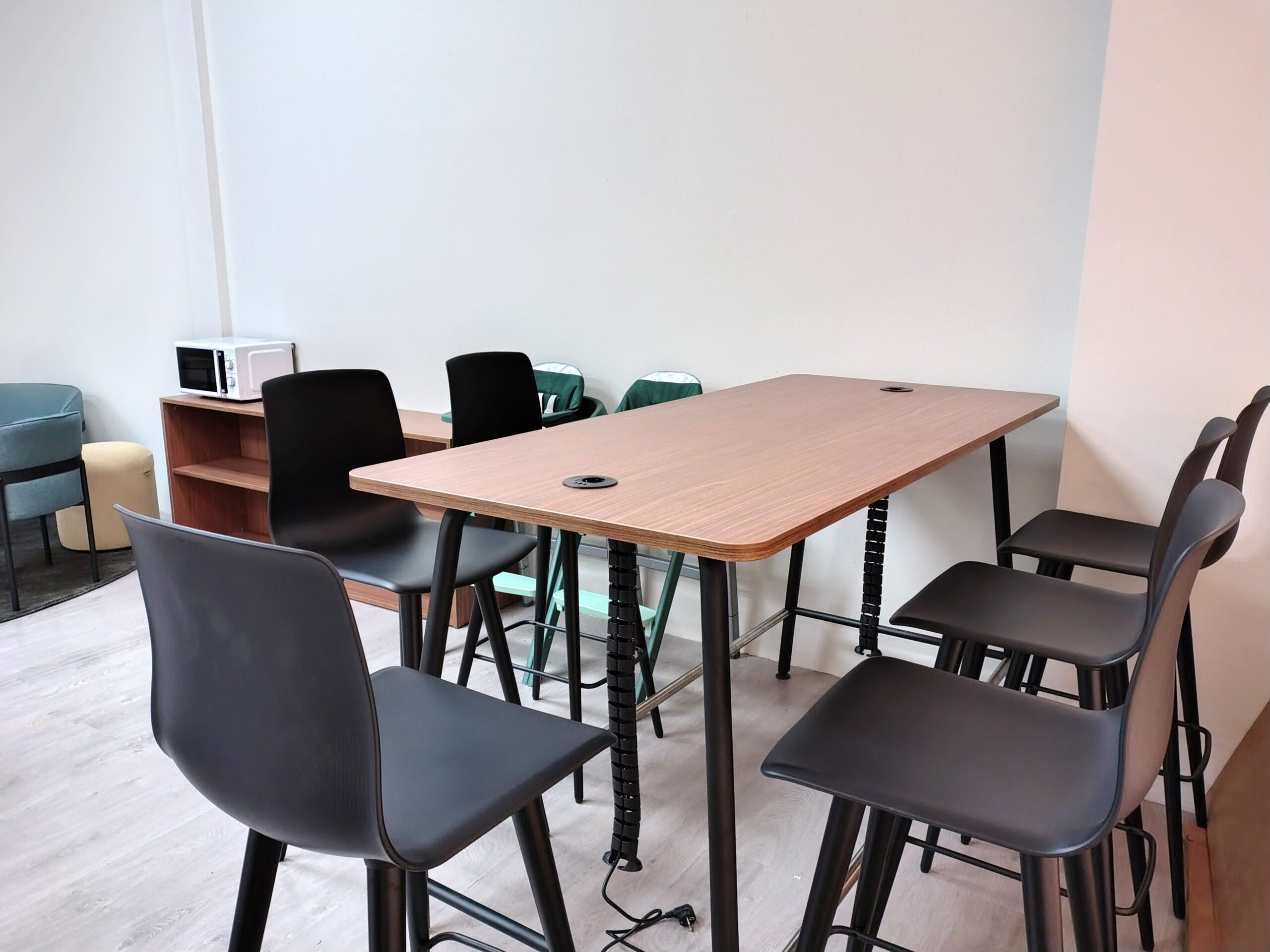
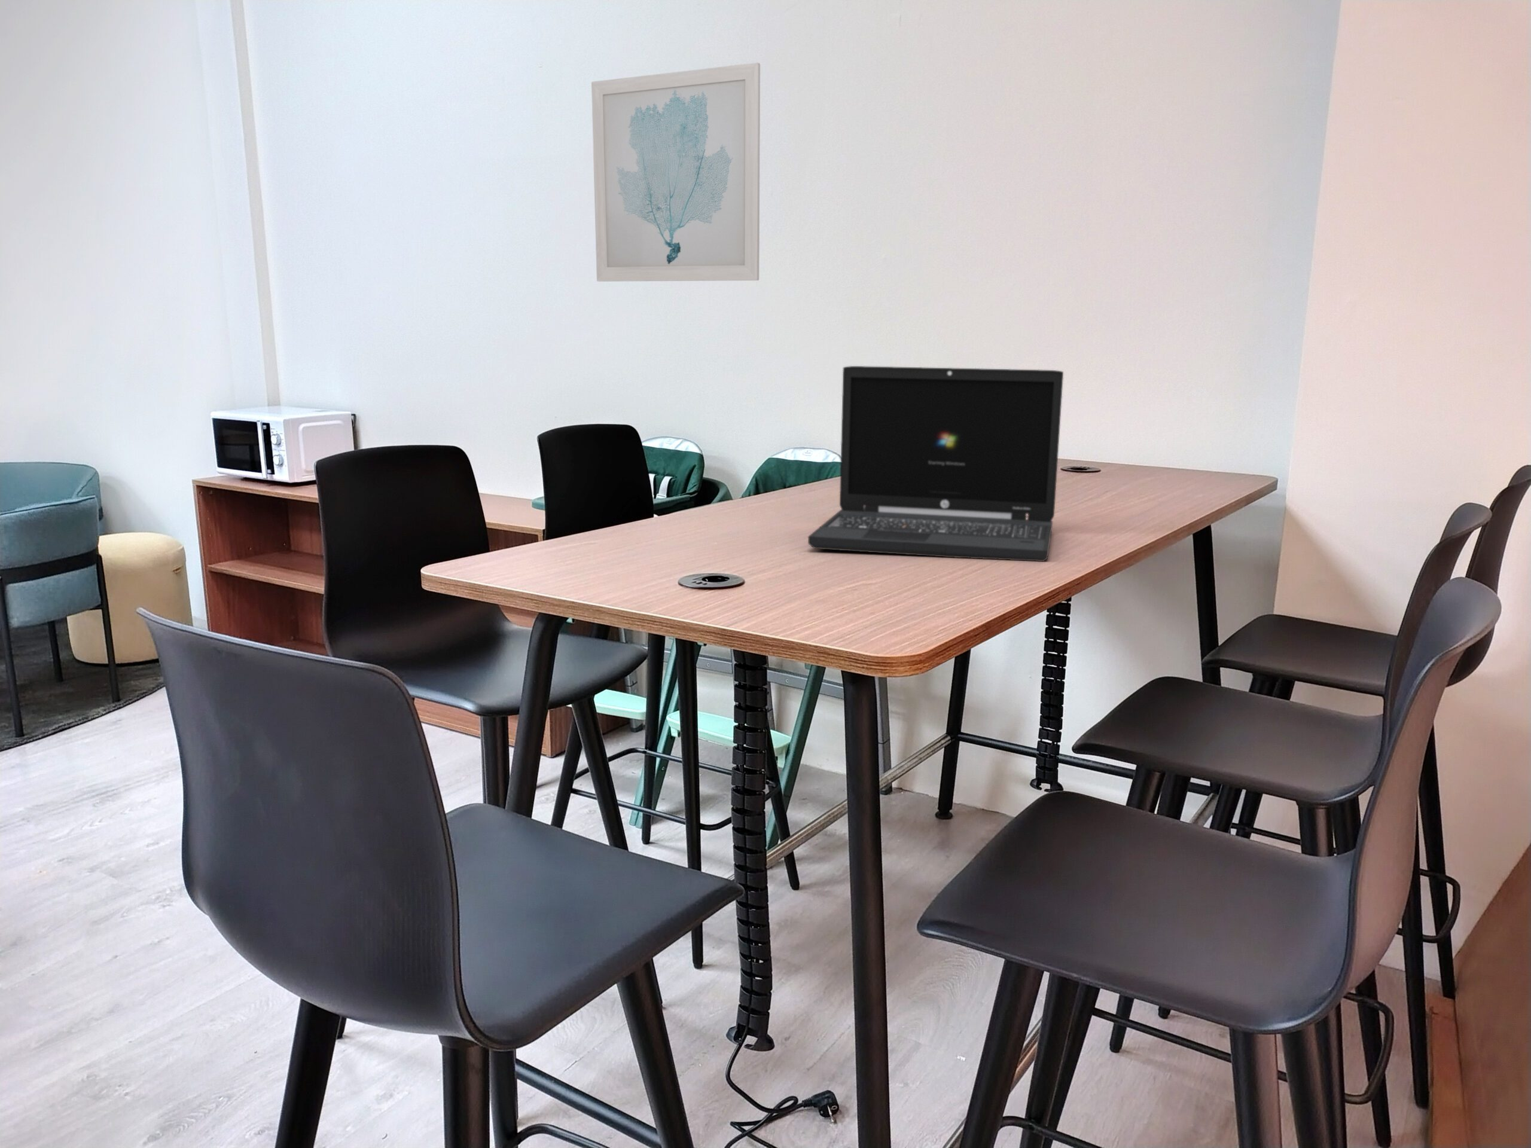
+ laptop (938, 457)
+ wall art (674, 178)
